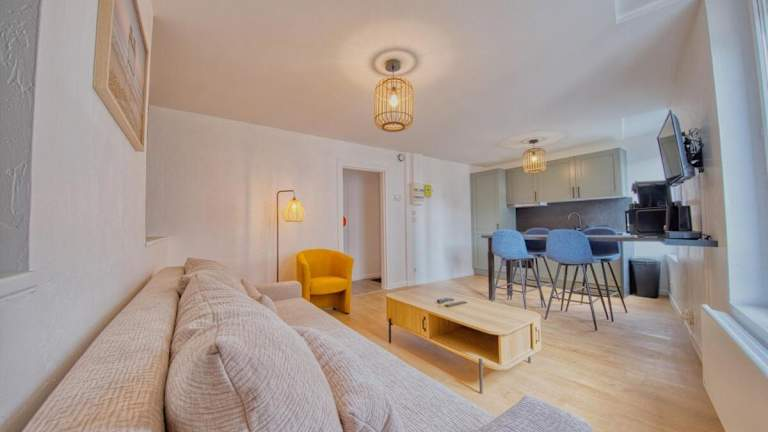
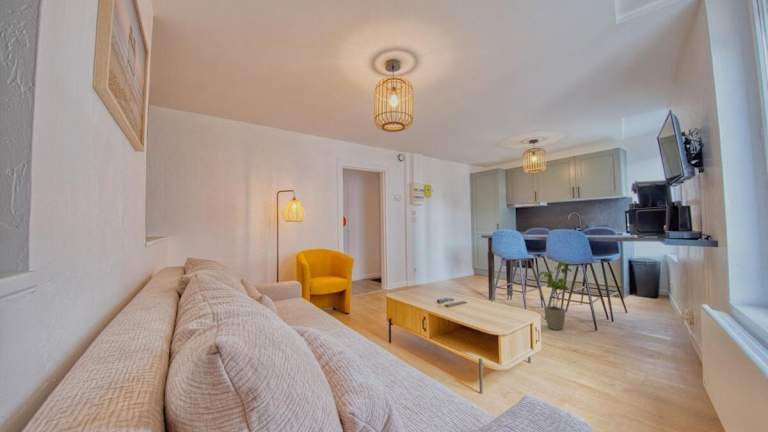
+ house plant (559, 293)
